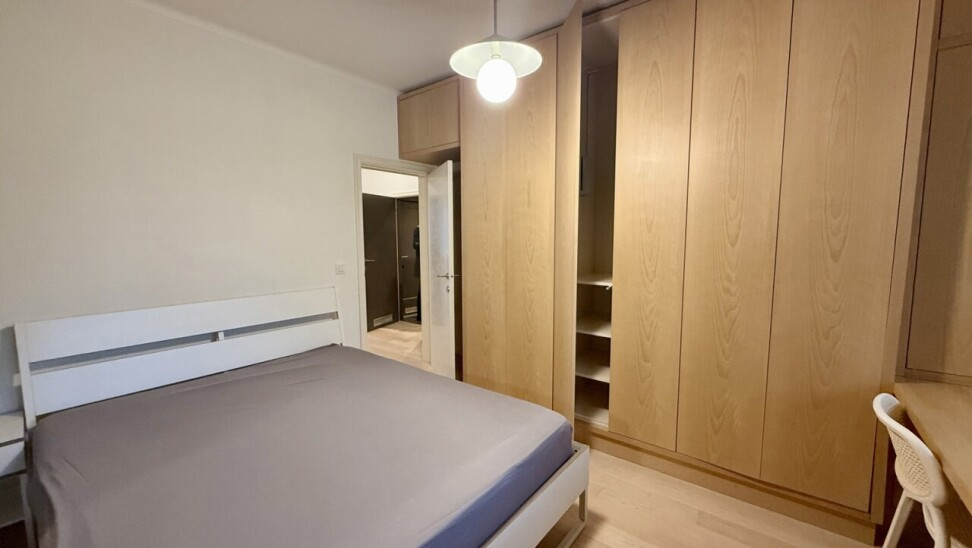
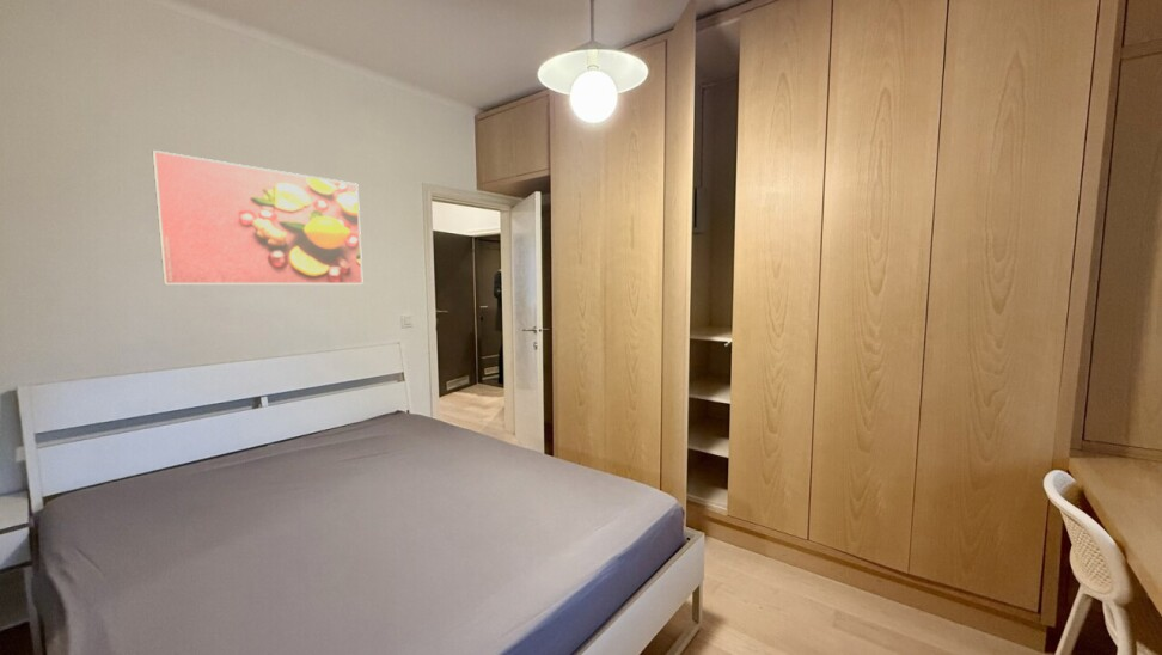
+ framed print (273, 227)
